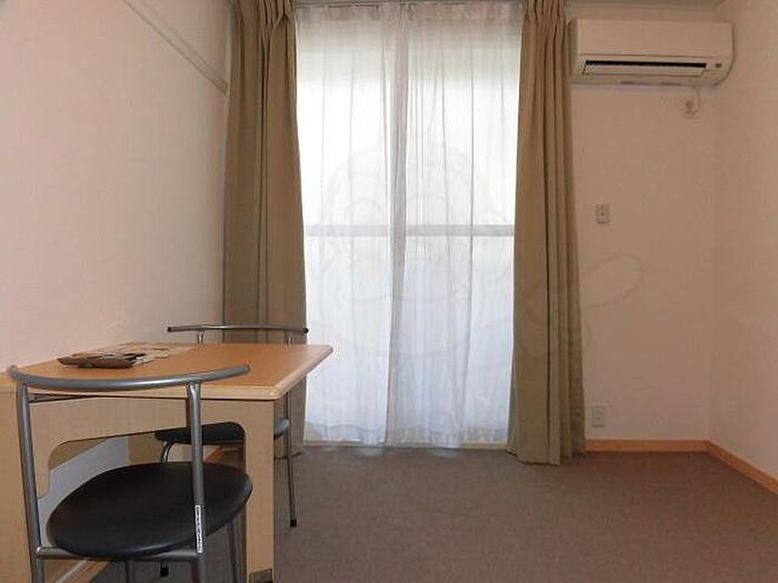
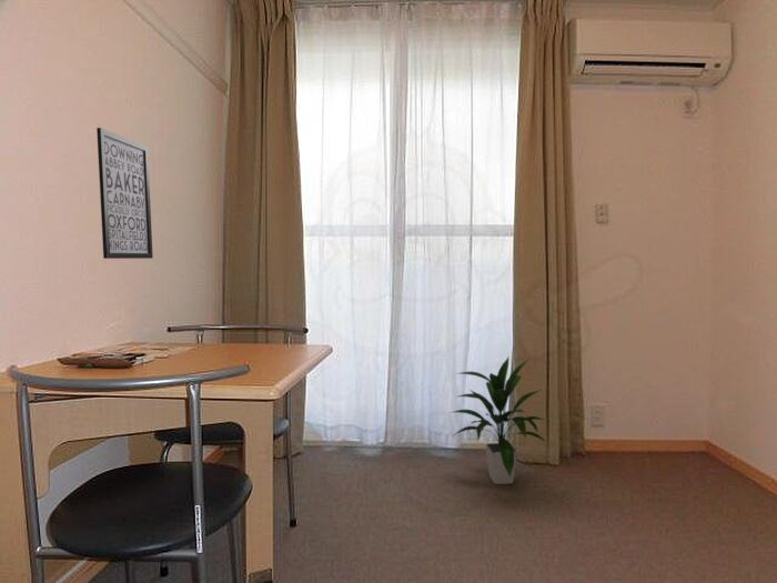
+ indoor plant (500, 420)
+ wall art (127, 198)
